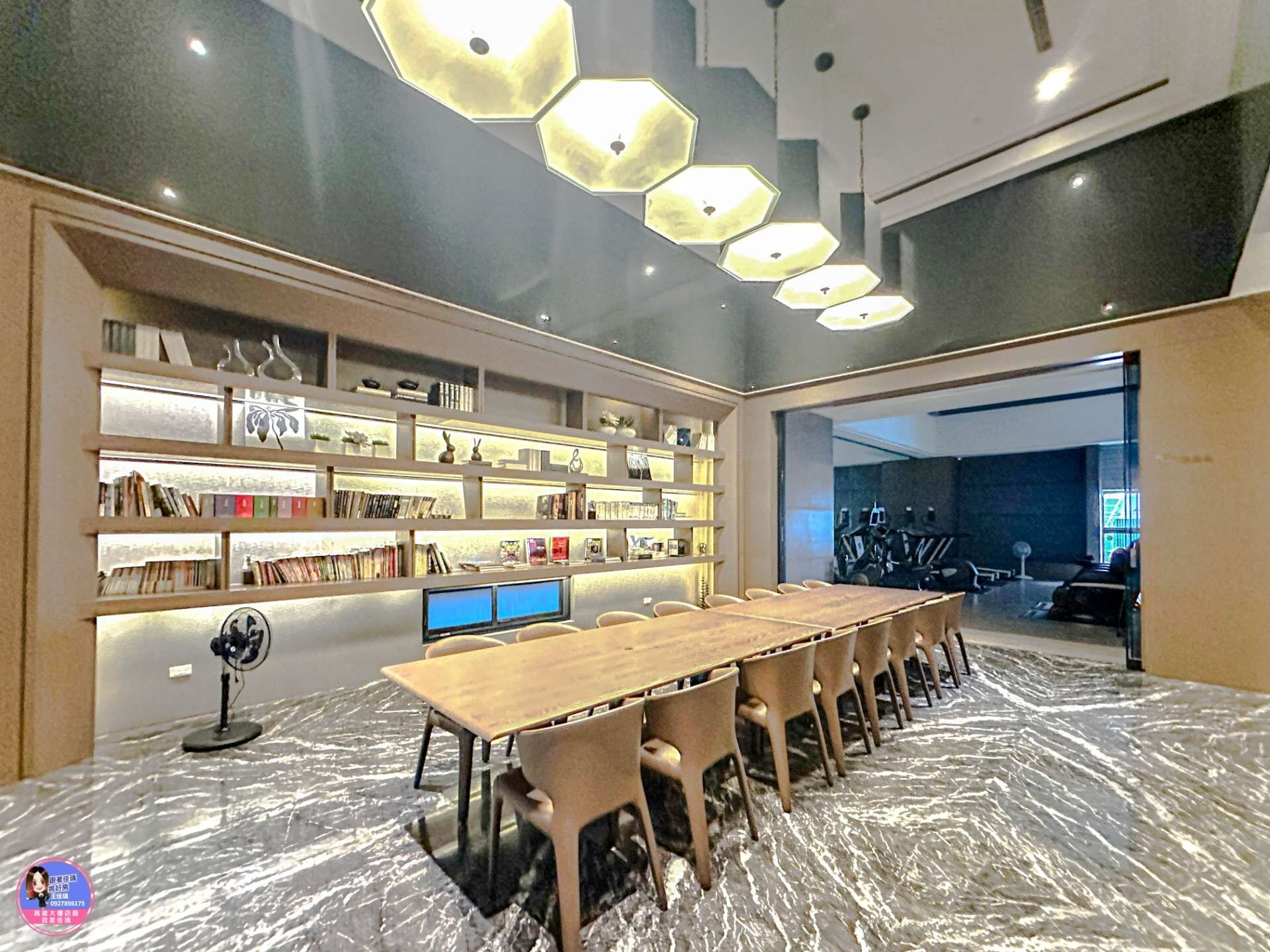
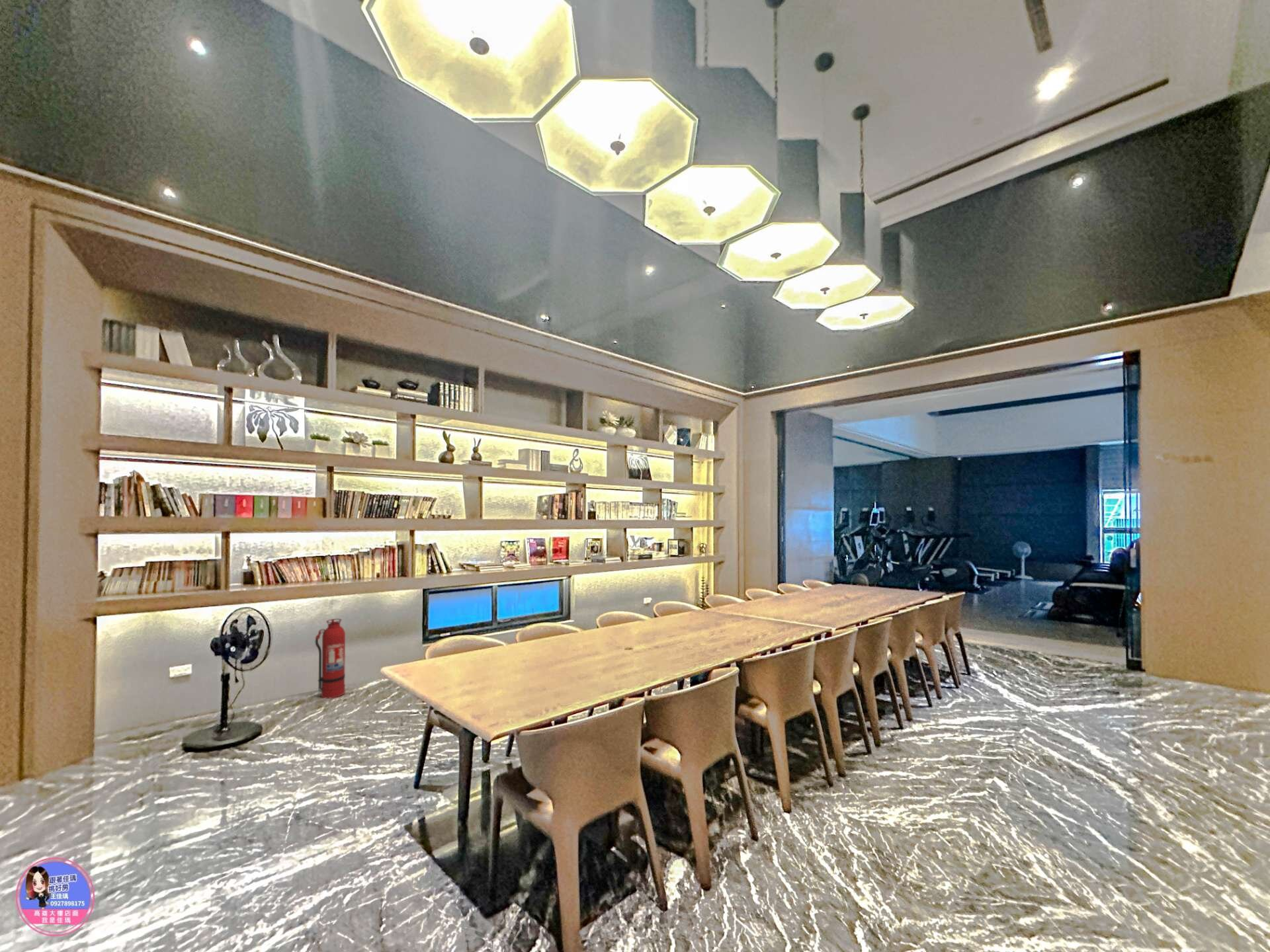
+ fire extinguisher (330, 658)
